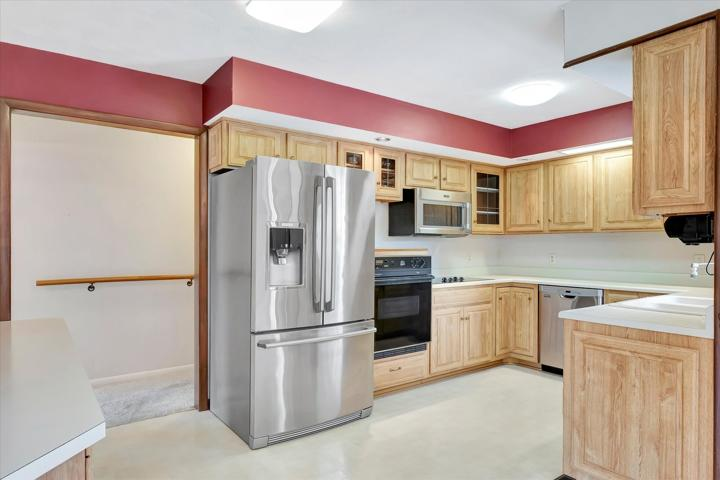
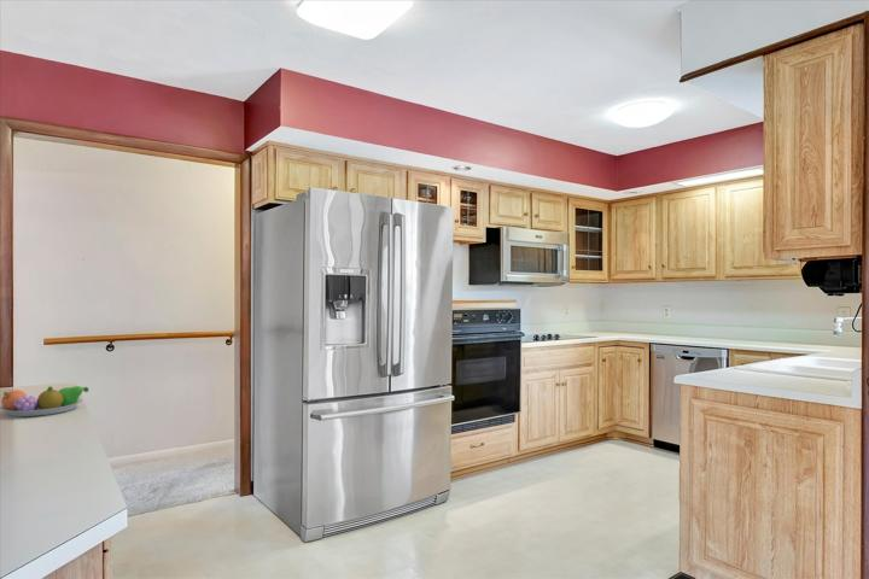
+ fruit bowl (45, 396)
